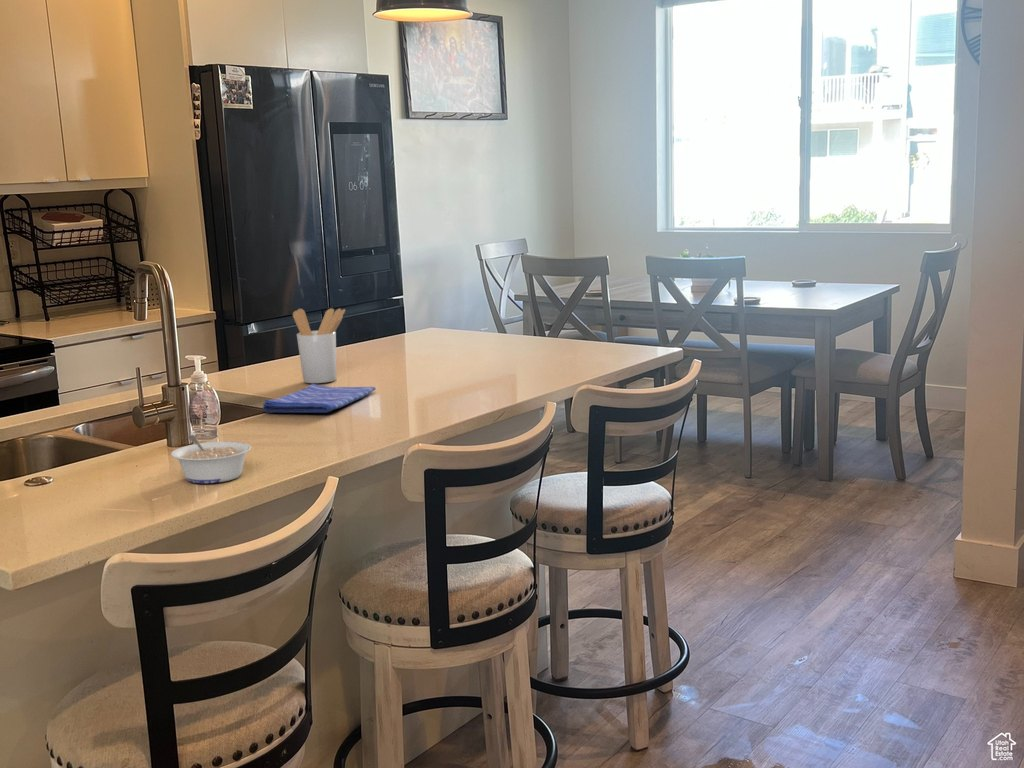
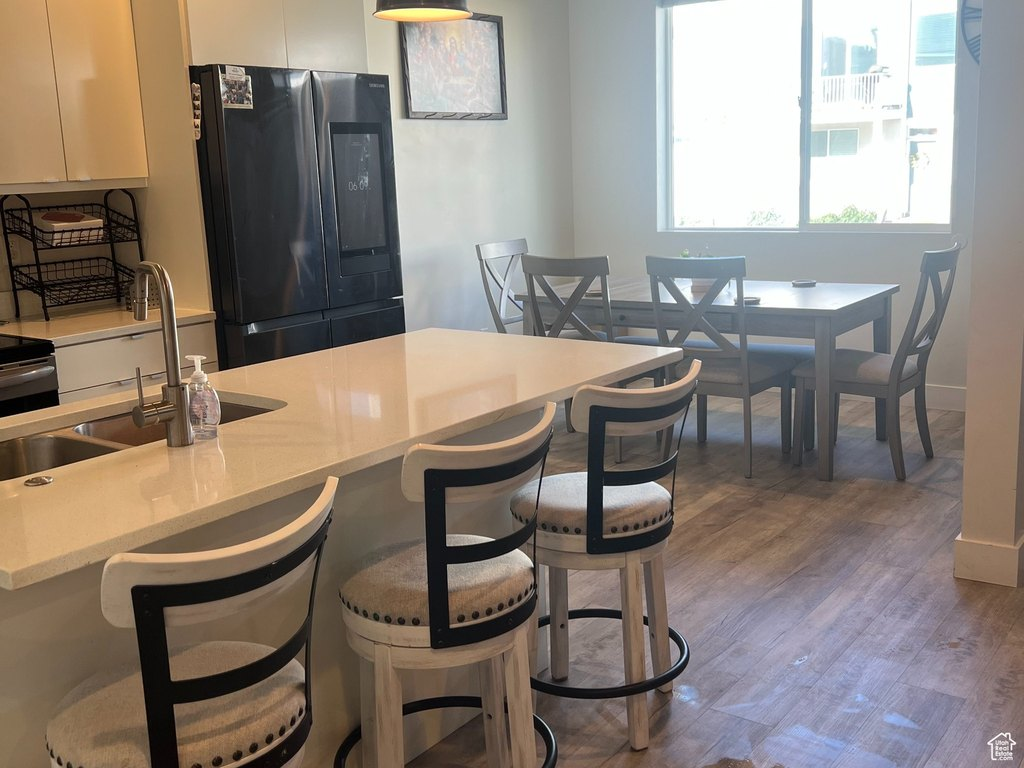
- legume (209, 460)
- dish towel (319, 396)
- utensil holder (323, 343)
